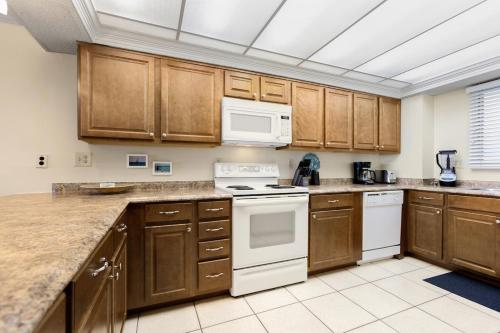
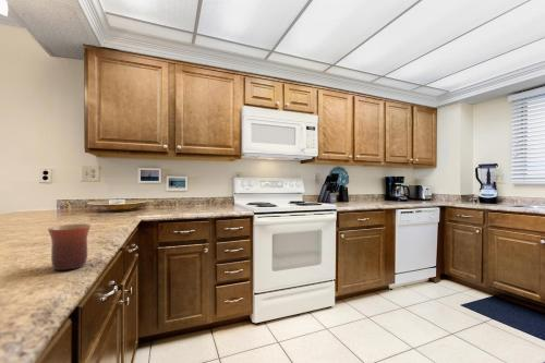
+ mug (69, 245)
